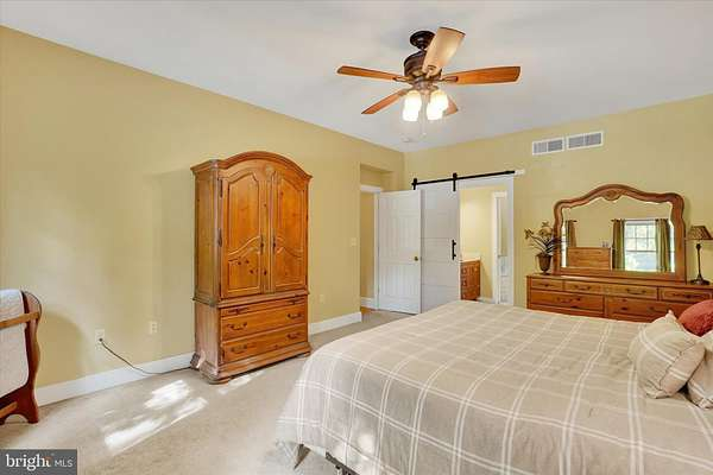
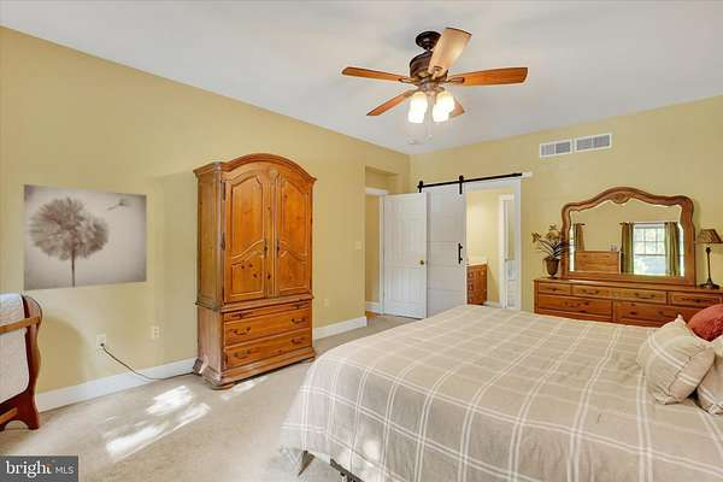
+ wall art (90, 237)
